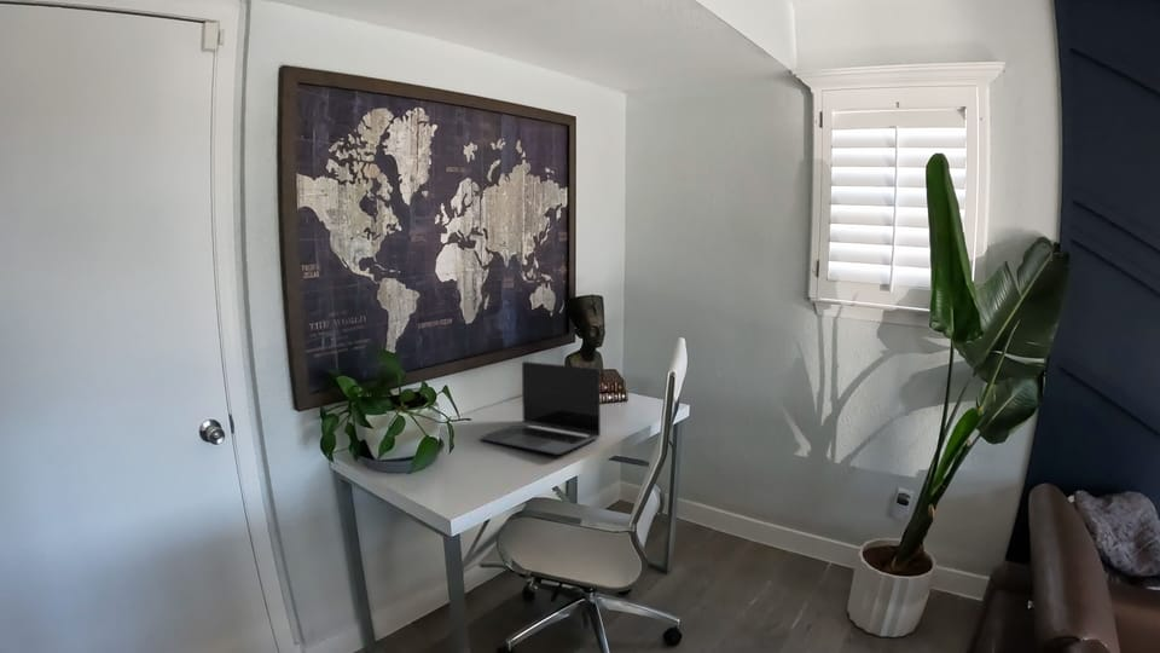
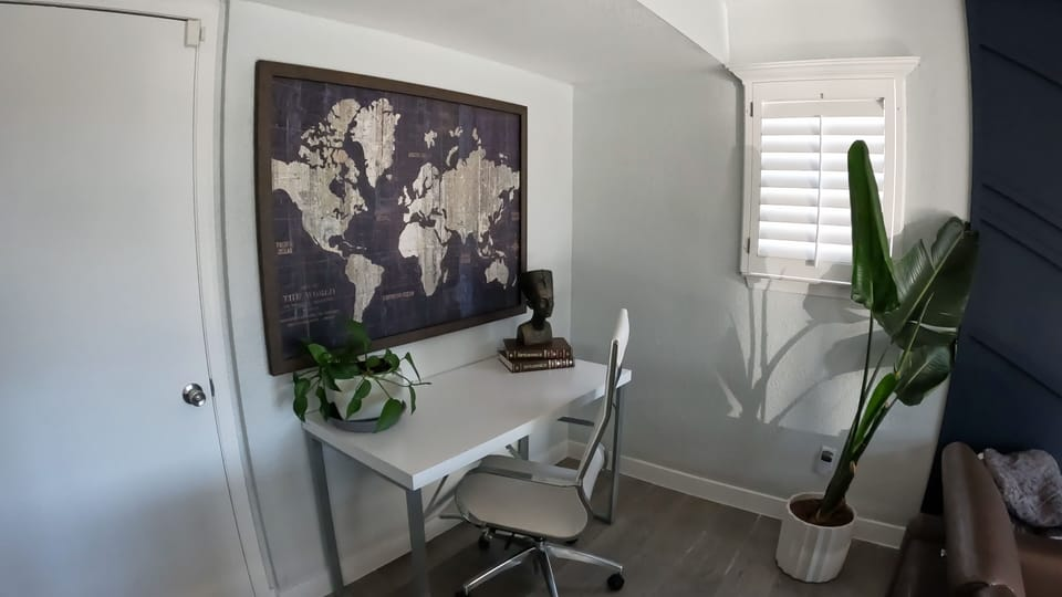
- laptop (539, 404)
